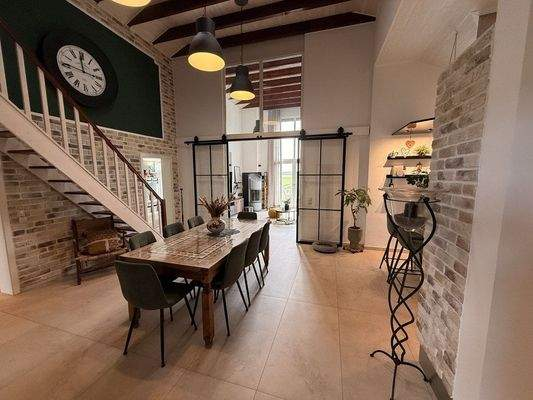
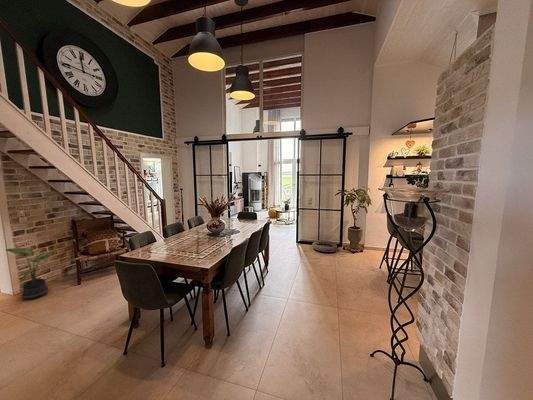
+ potted plant (35, 270)
